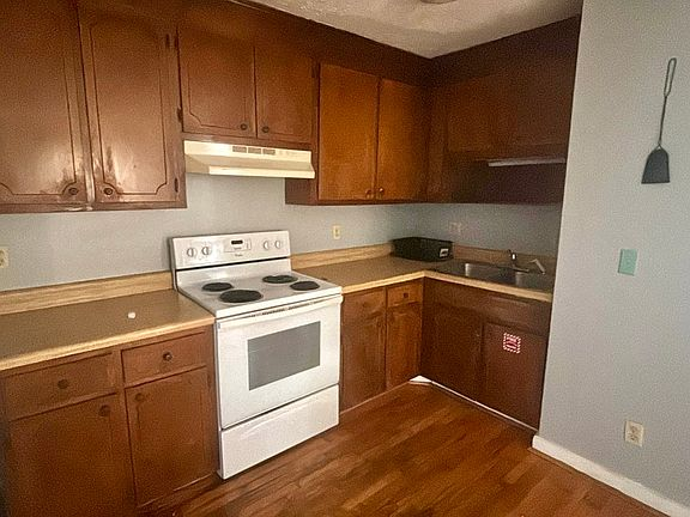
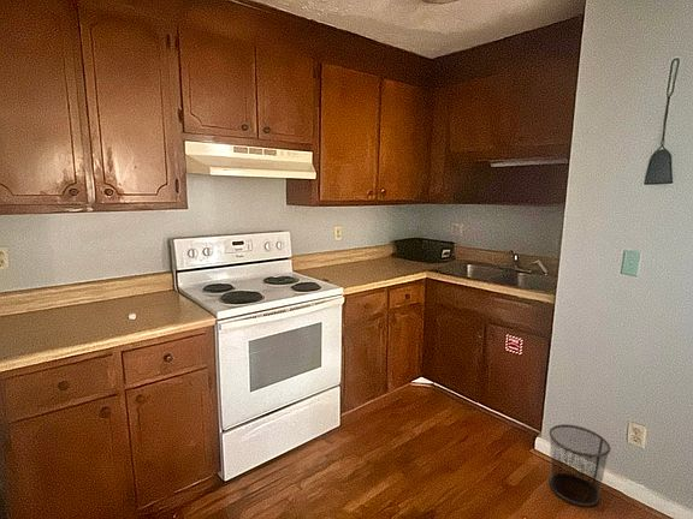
+ trash can (576, 464)
